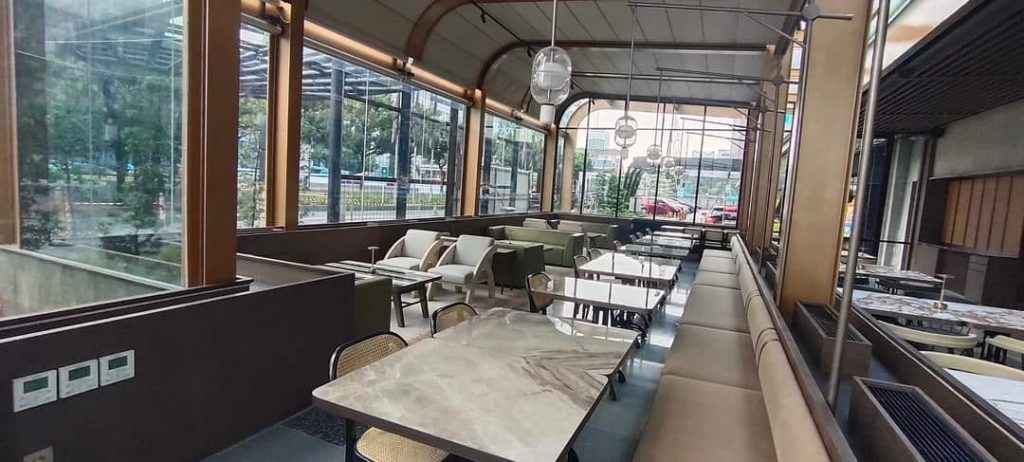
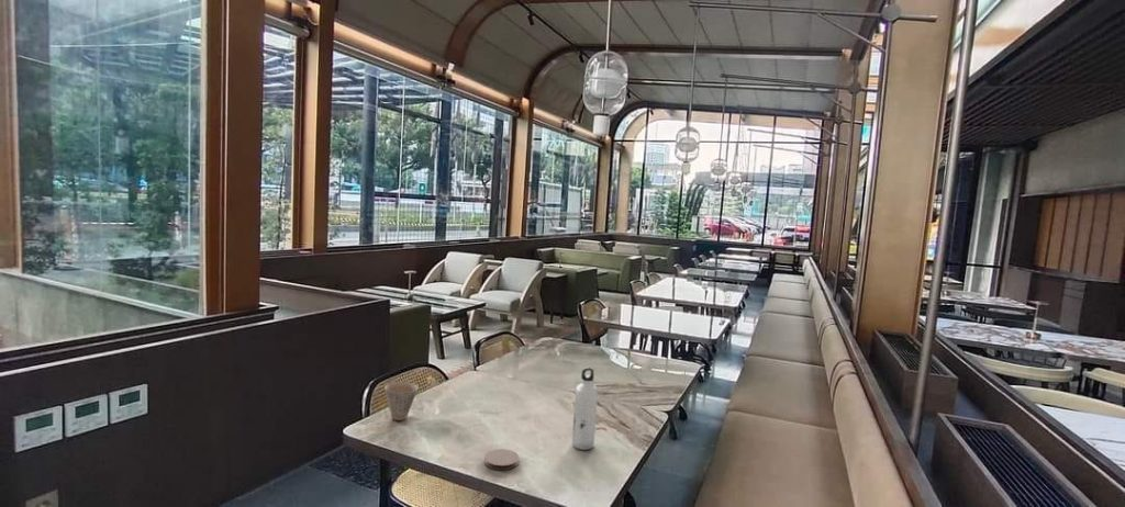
+ water bottle (584, 406)
+ coaster (501, 459)
+ cup (401, 402)
